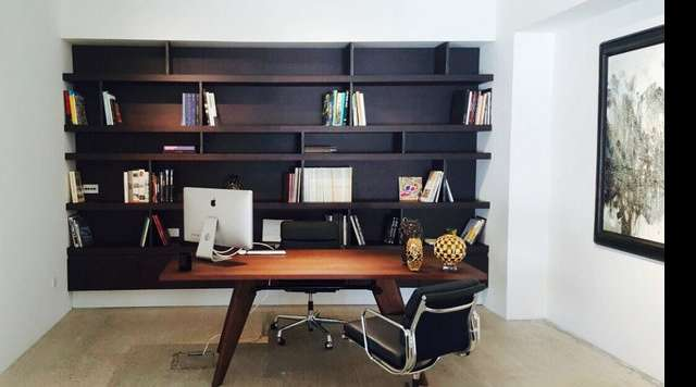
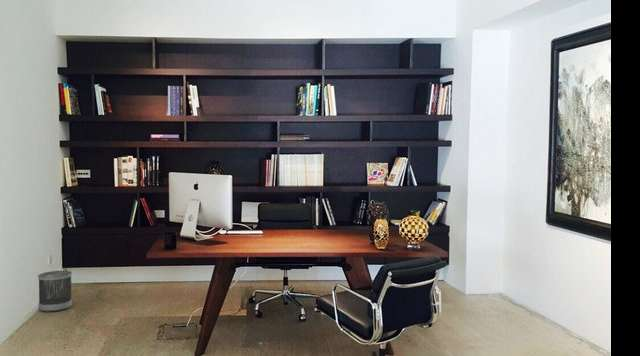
+ wastebasket (55, 290)
